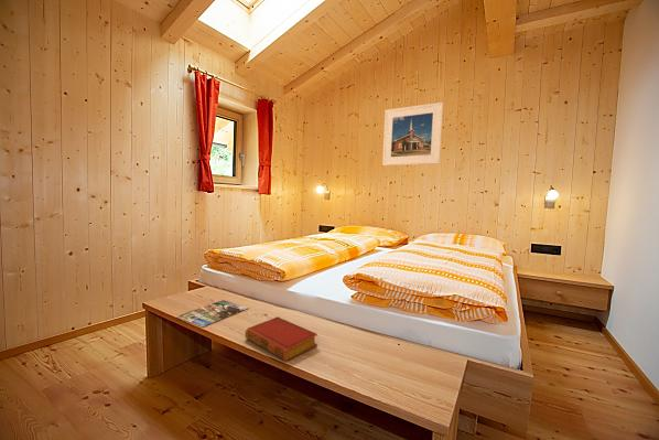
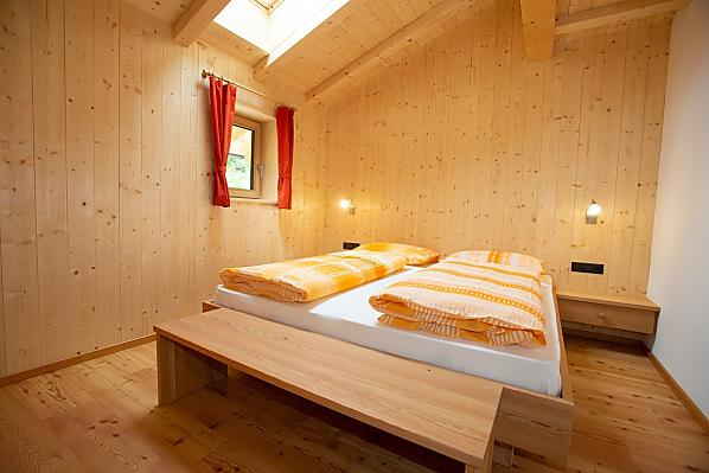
- book (280, 336)
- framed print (411, 136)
- magazine (214, 311)
